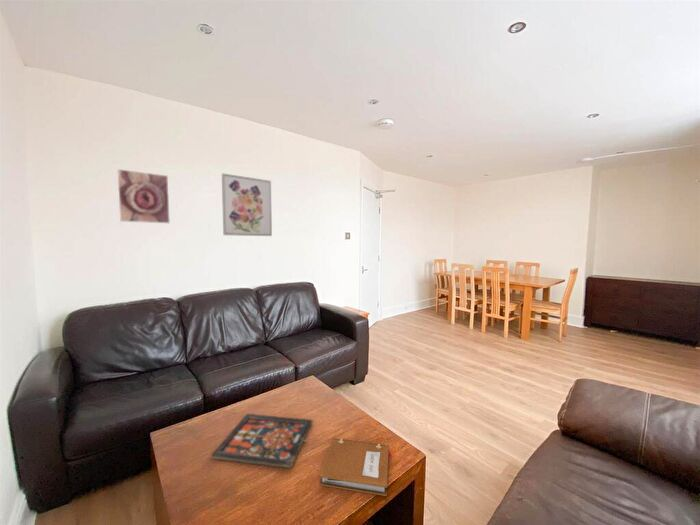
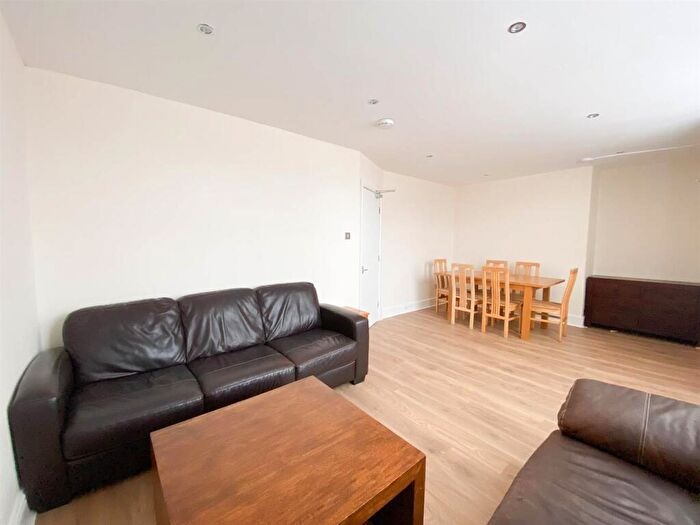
- notebook (358, 463)
- board game (267, 437)
- wall art (248, 206)
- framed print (144, 197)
